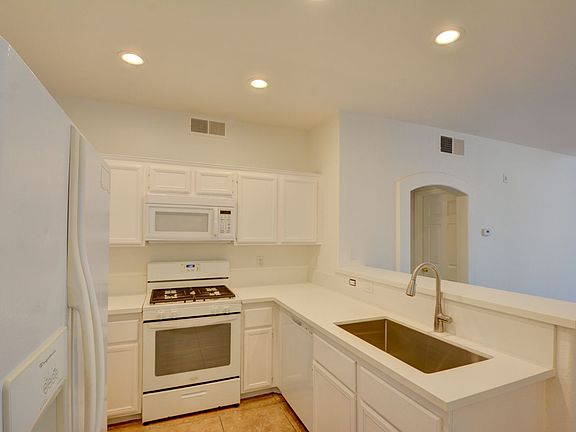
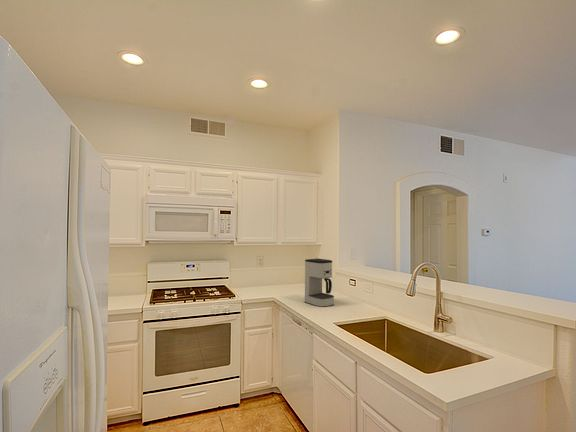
+ coffee maker (321, 281)
